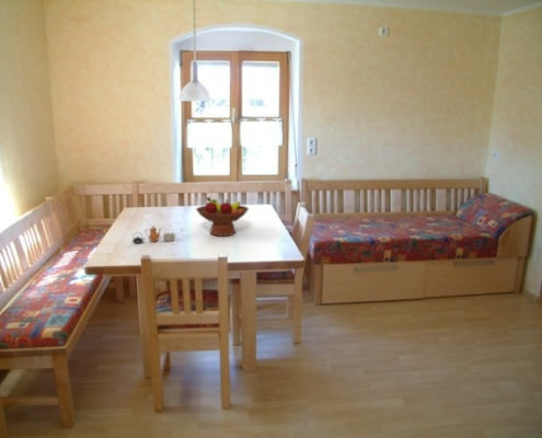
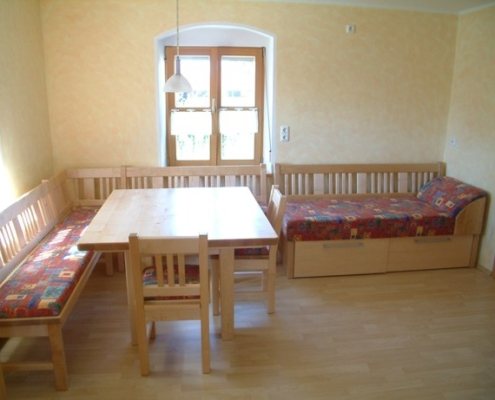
- fruit bowl (222, 216)
- teapot (154, 233)
